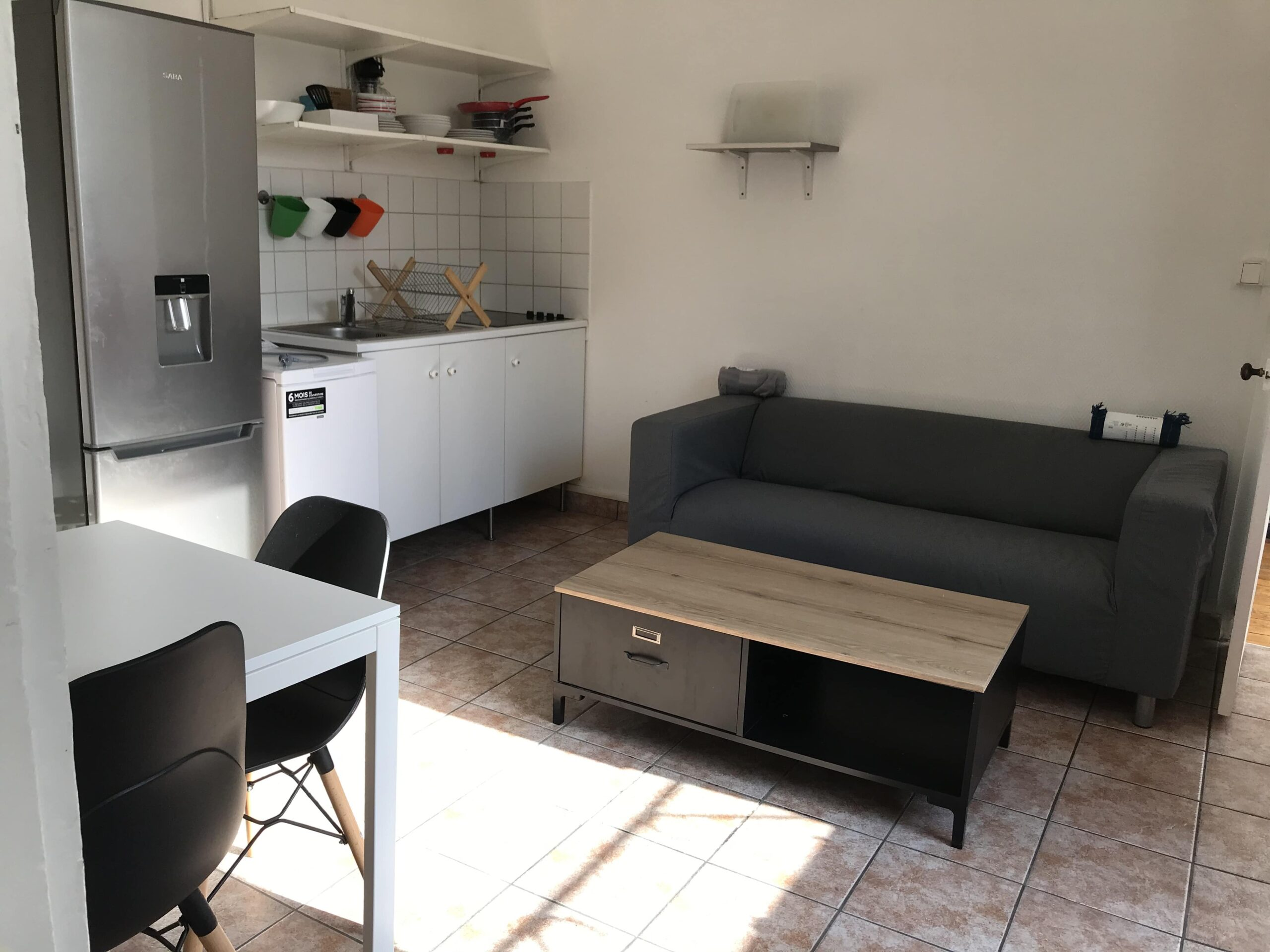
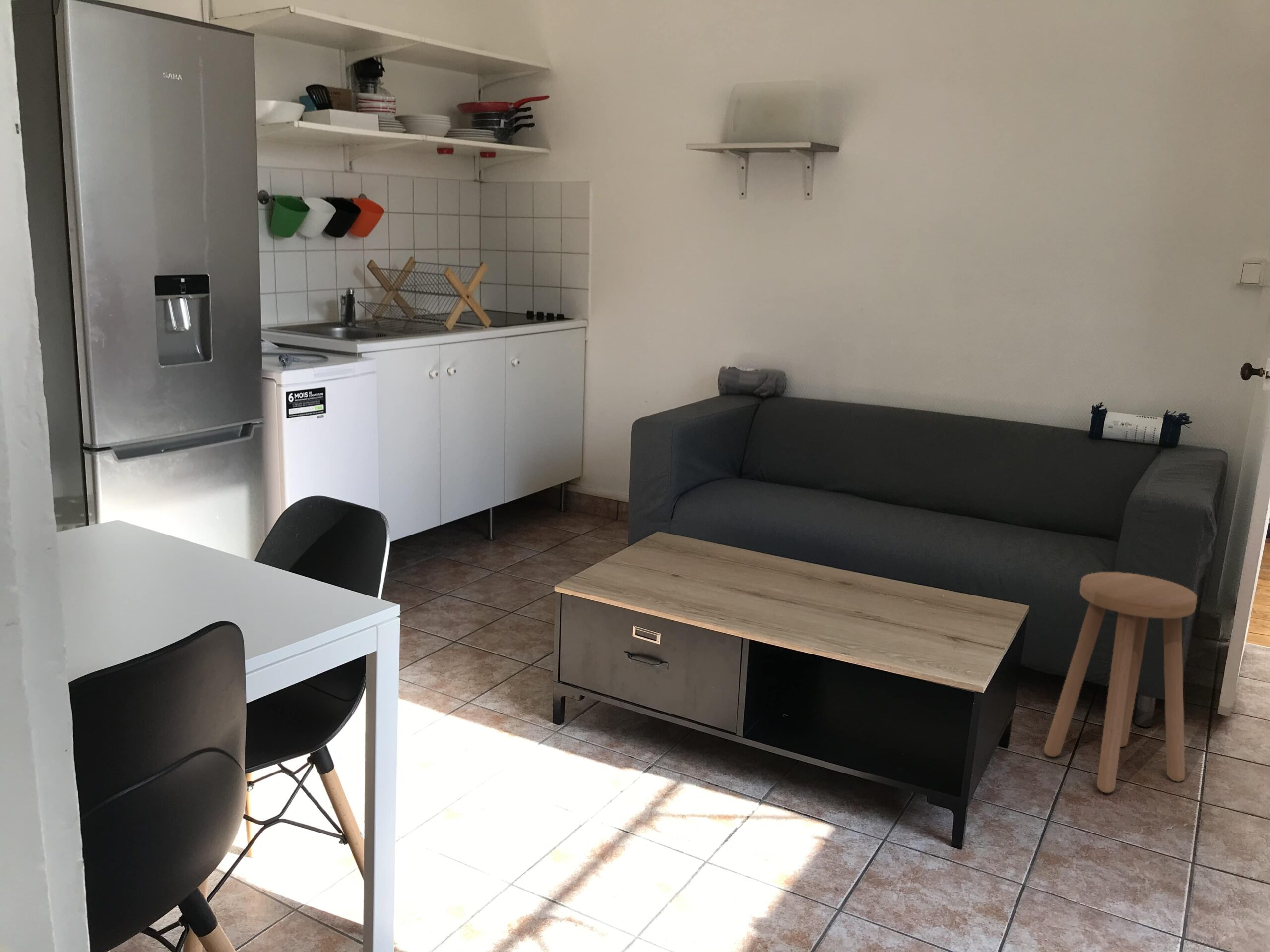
+ stool (1125, 679)
